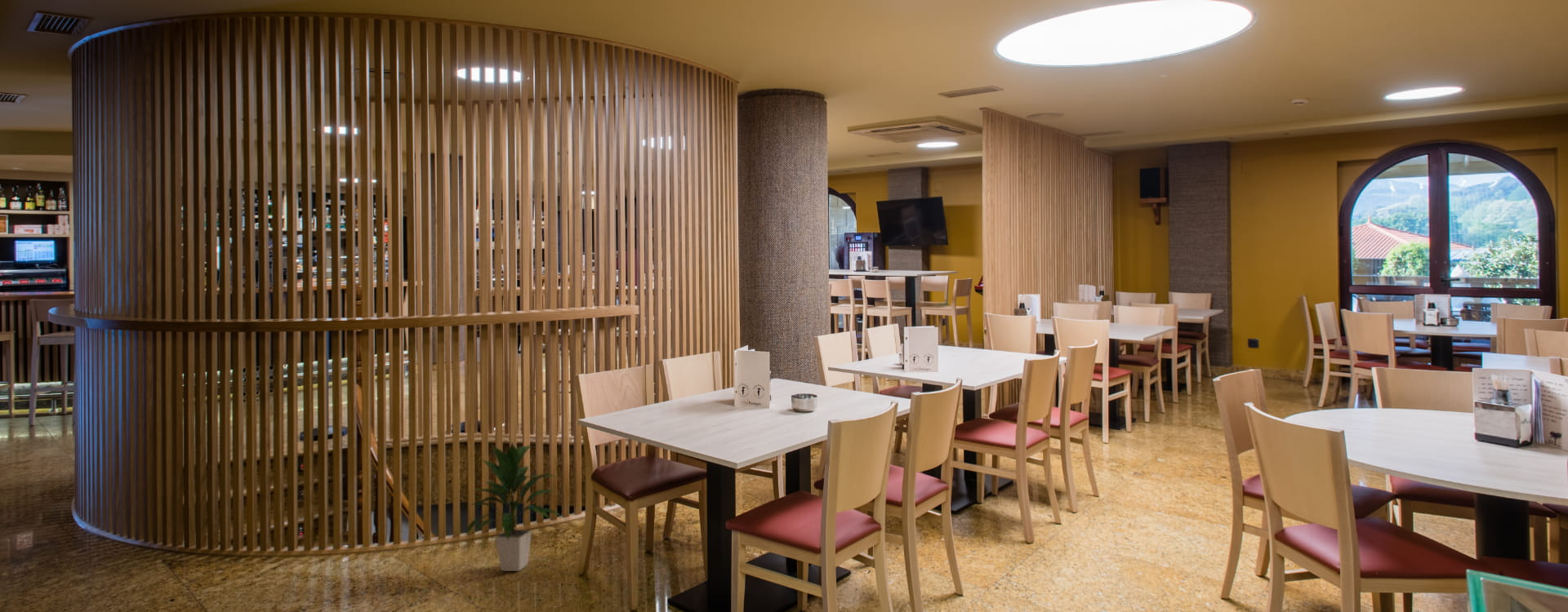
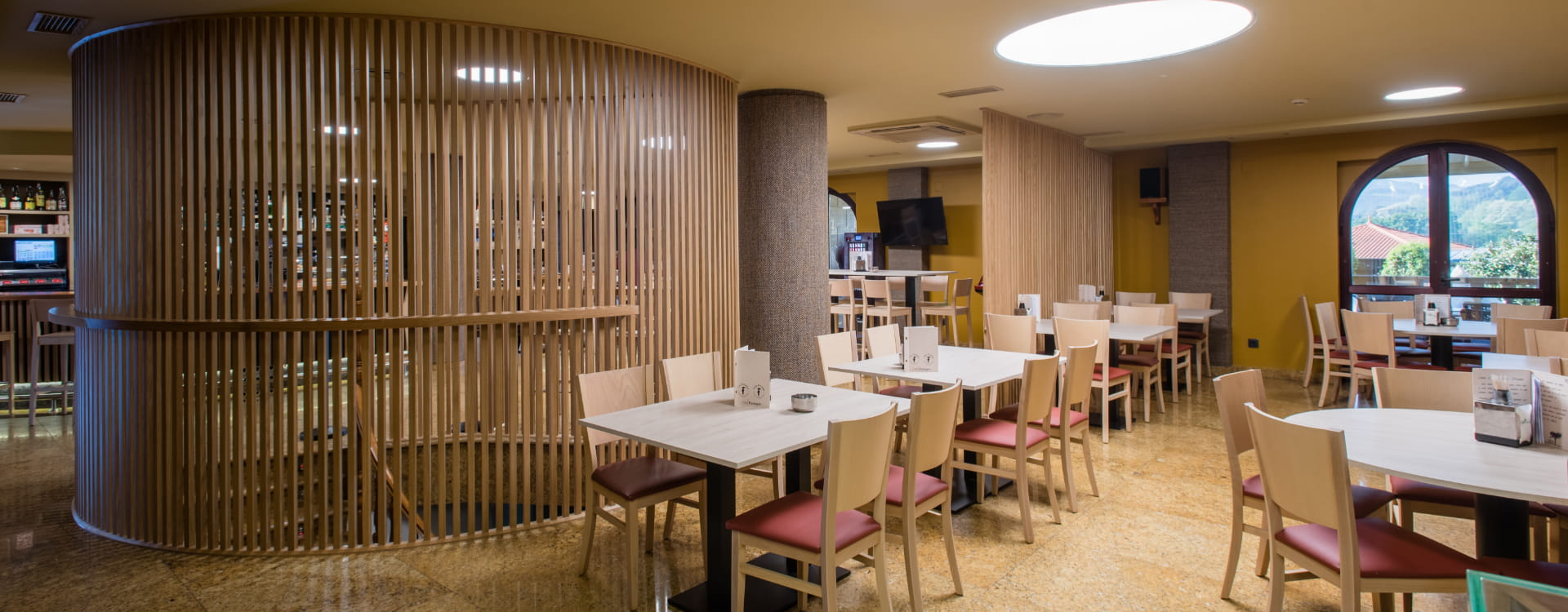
- indoor plant (510, 503)
